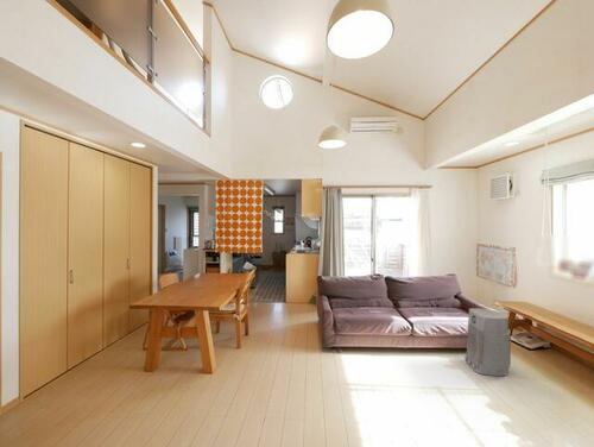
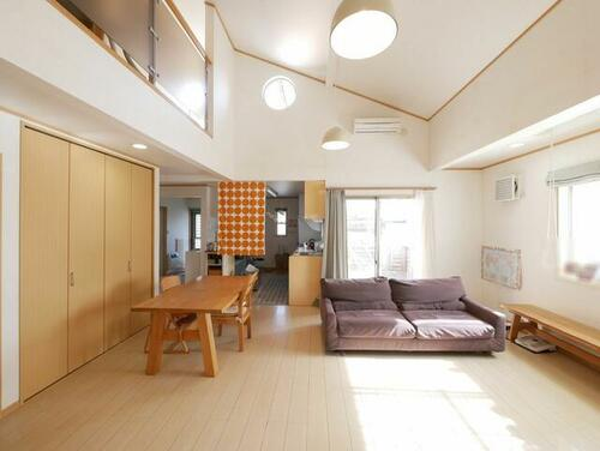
- air purifier (488, 340)
